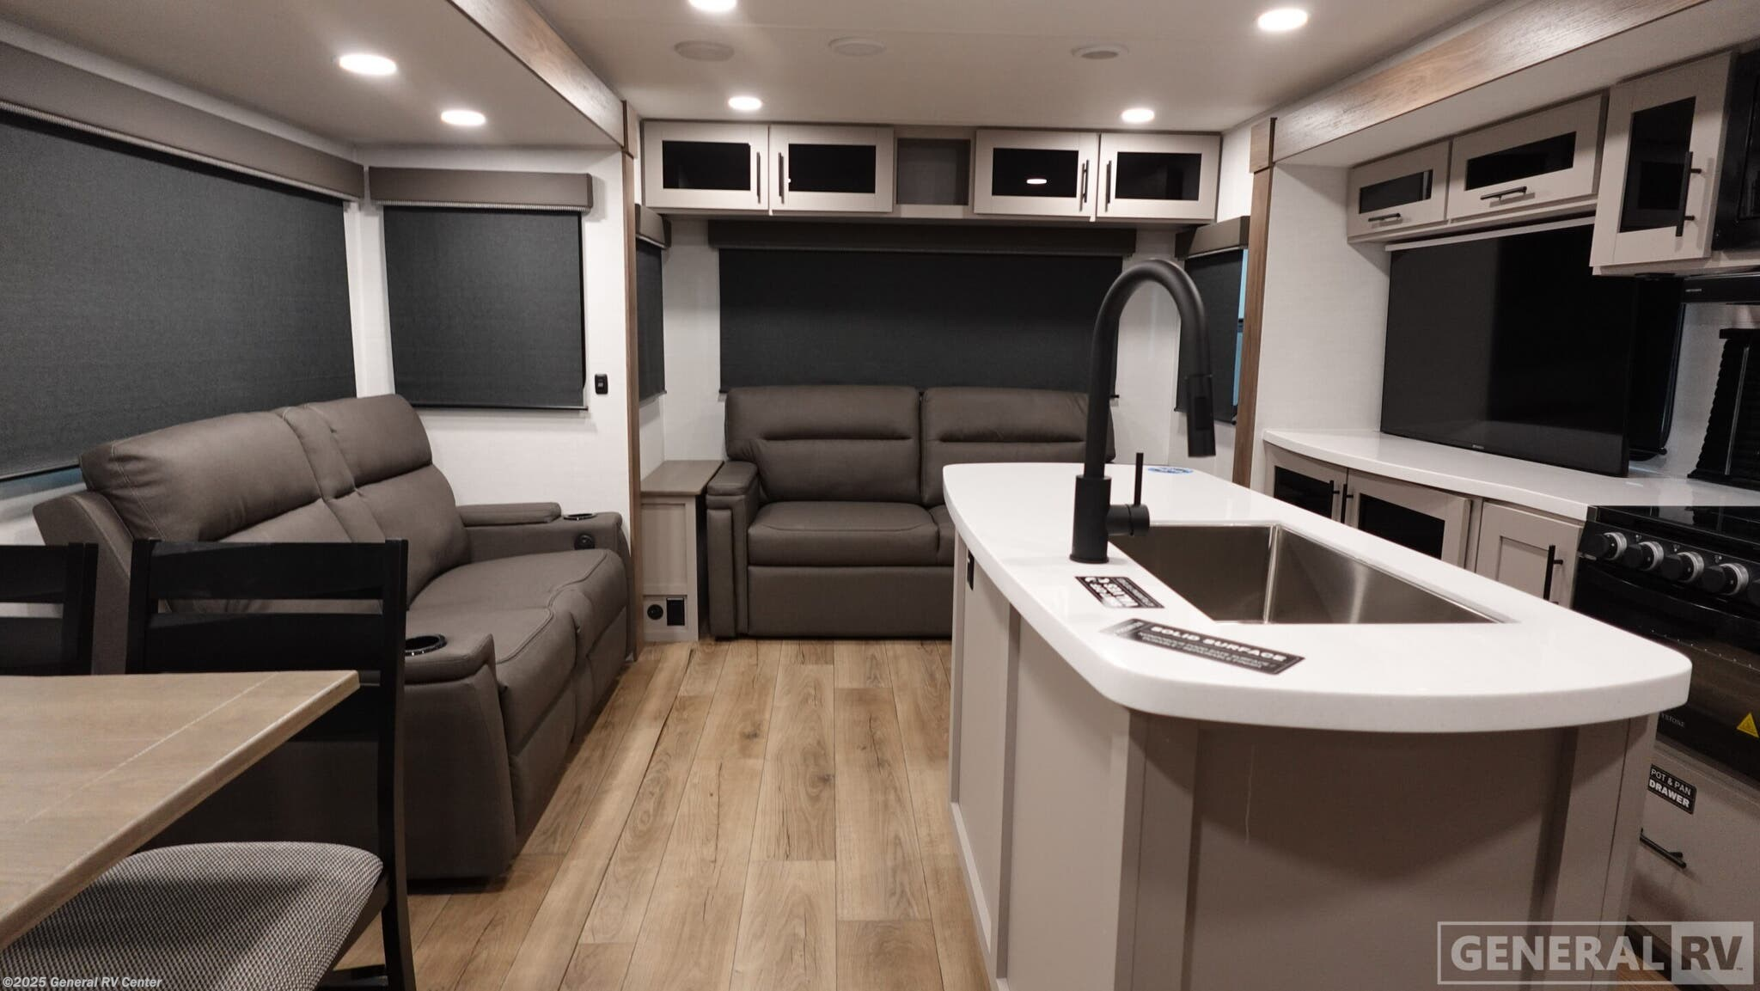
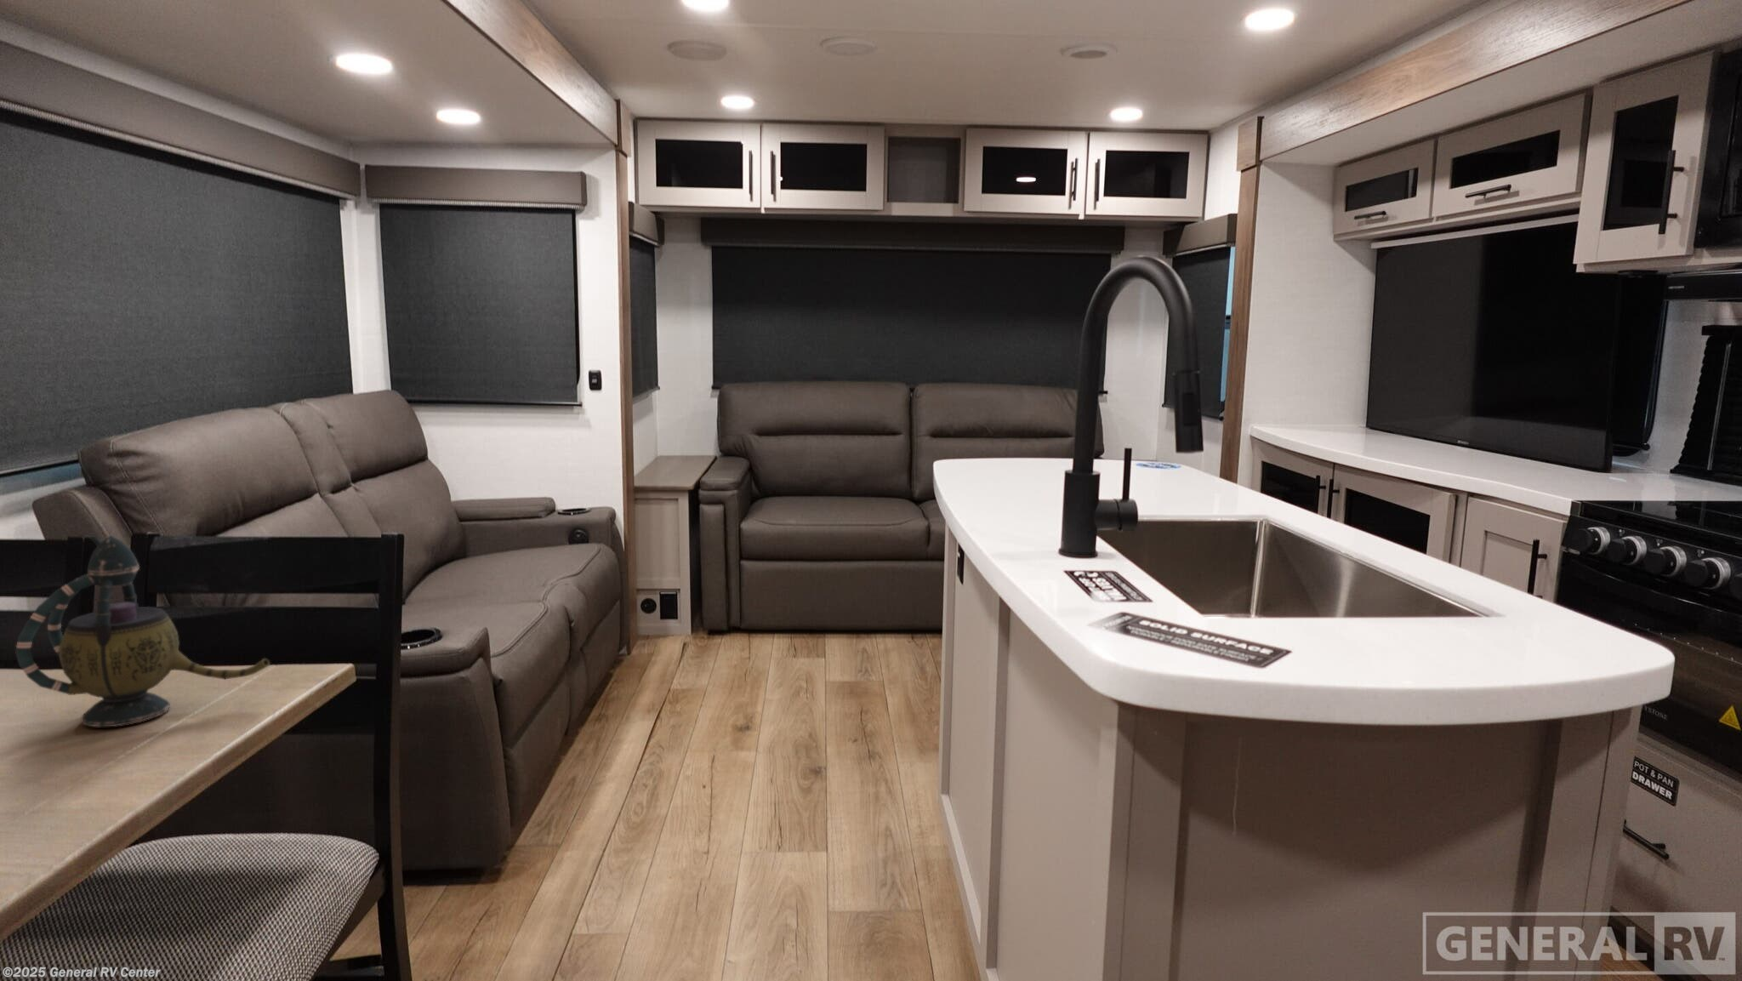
+ teapot (152, 623)
